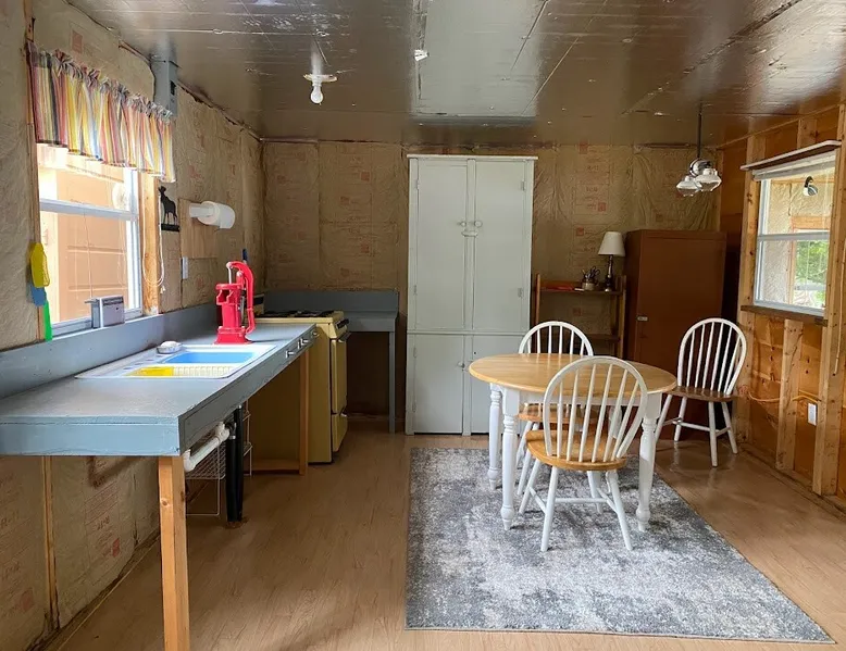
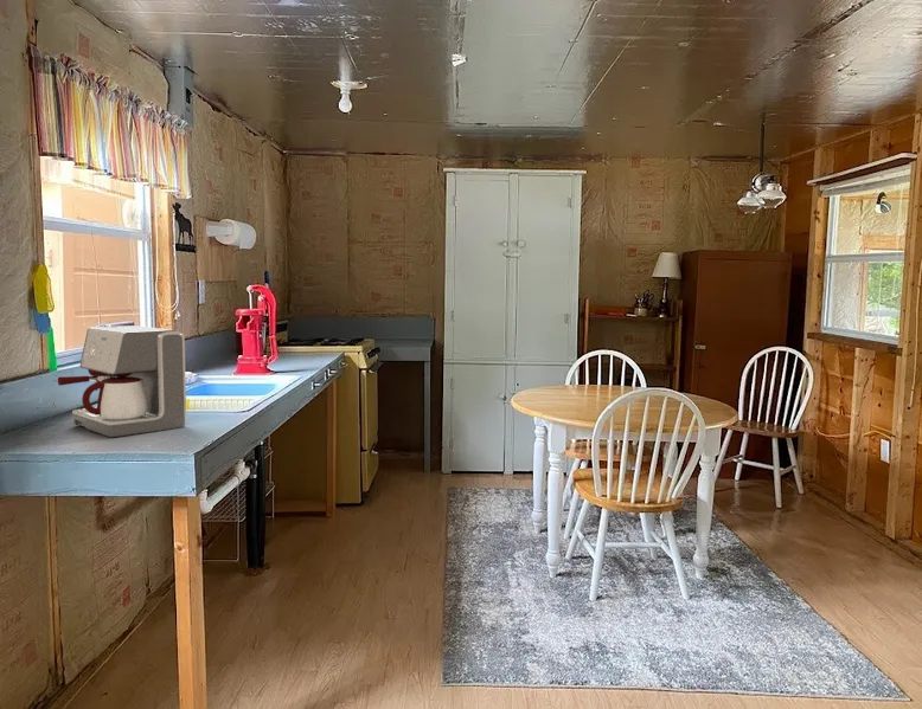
+ coffee maker (129, 376)
